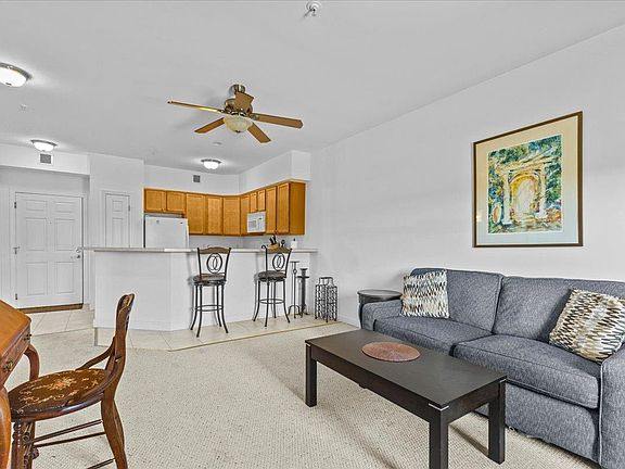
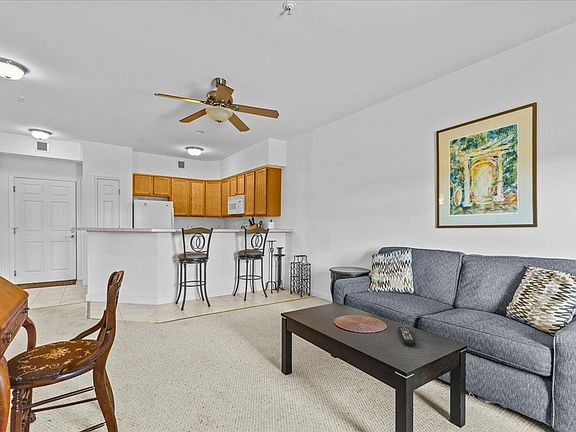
+ remote control (406, 335)
